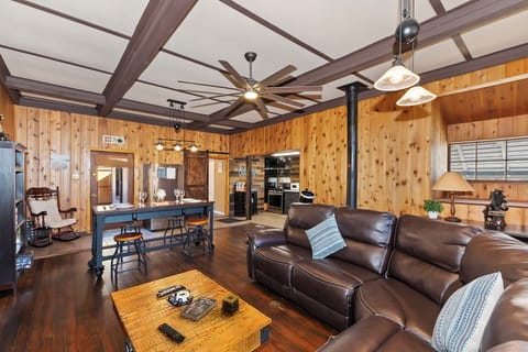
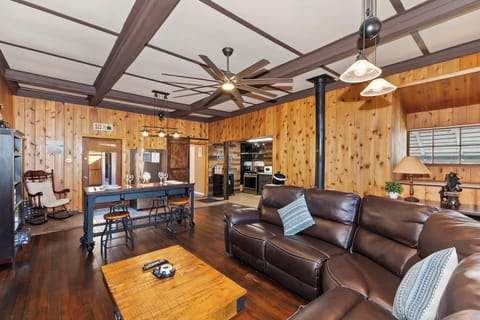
- book (199, 307)
- candle (230, 304)
- remote control (170, 332)
